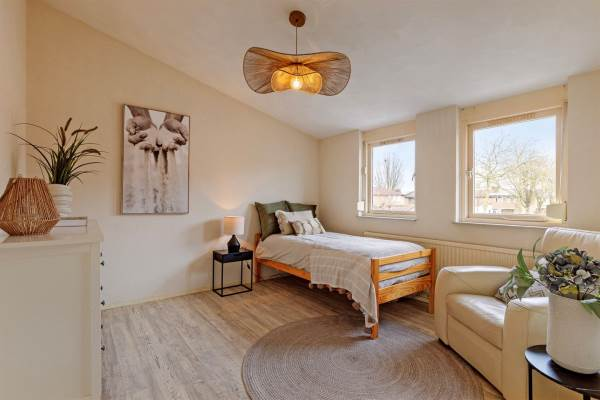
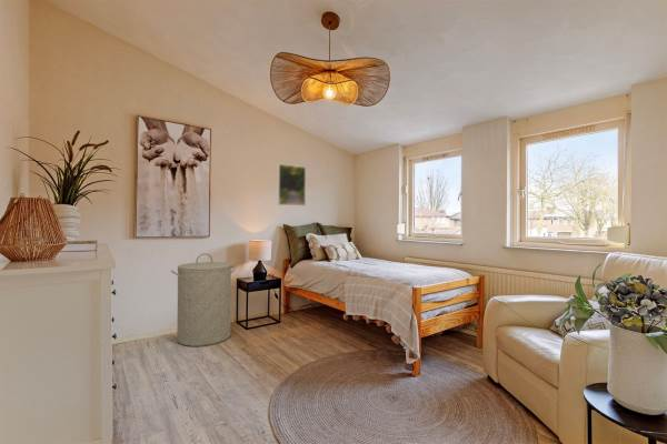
+ laundry hamper (205, 295)
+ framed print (291, 185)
